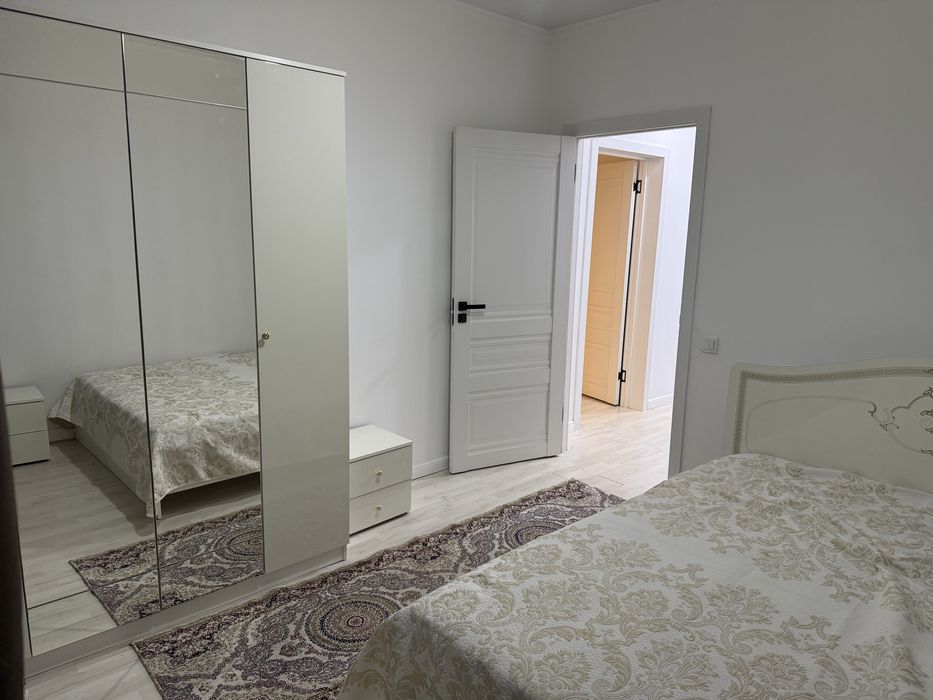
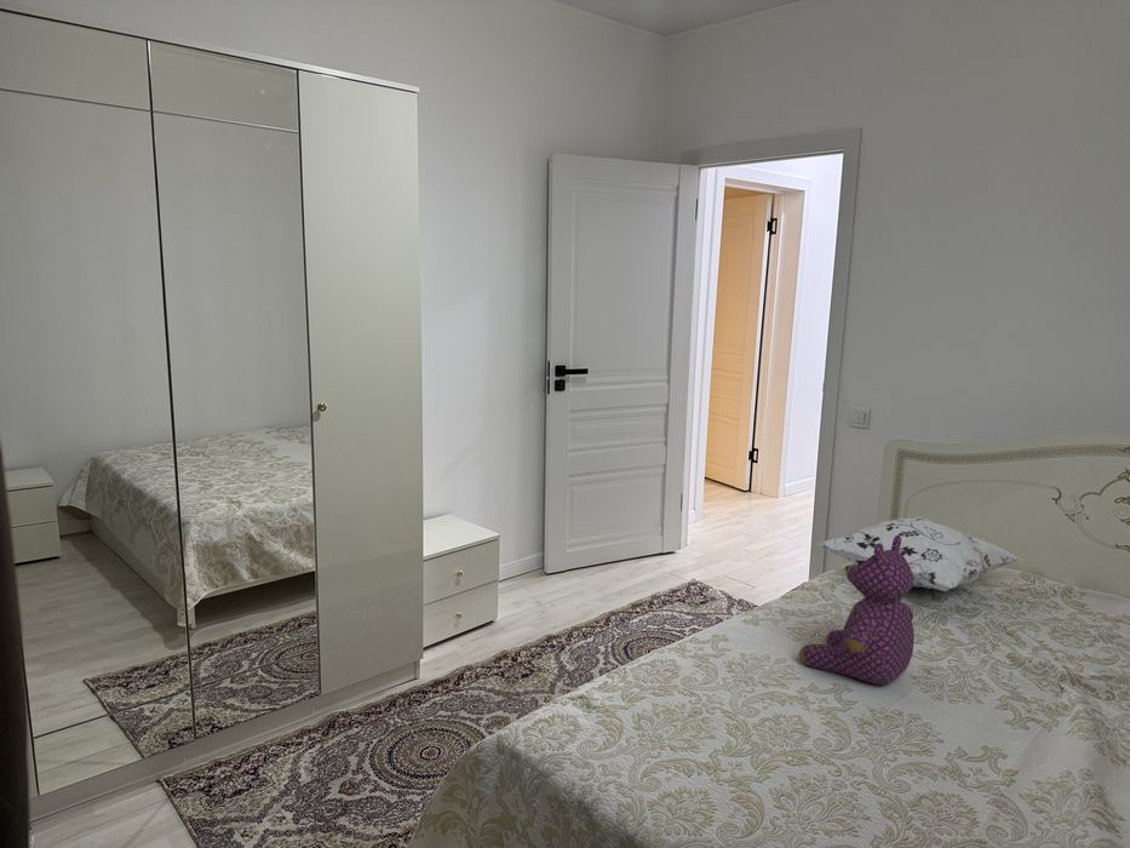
+ teddy bear (861, 603)
+ decorative pillow (918, 551)
